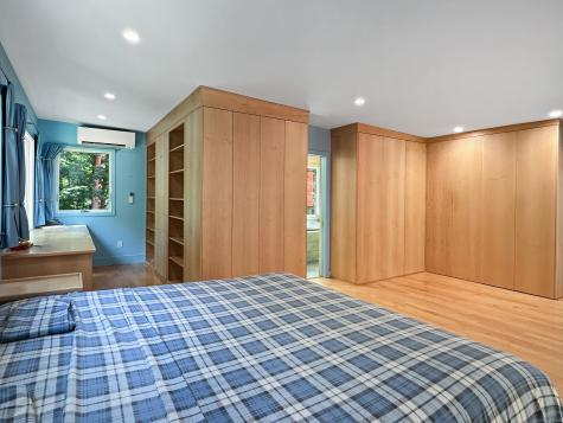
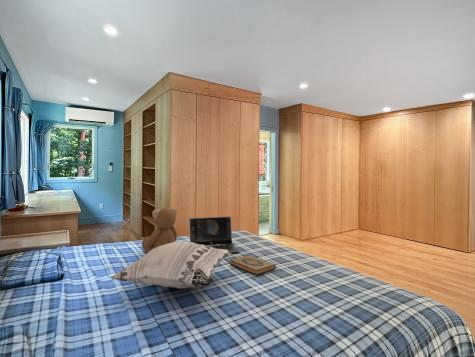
+ laptop computer (213, 235)
+ teddy bear (161, 230)
+ hardback book (252, 264)
+ decorative pillow (179, 263)
